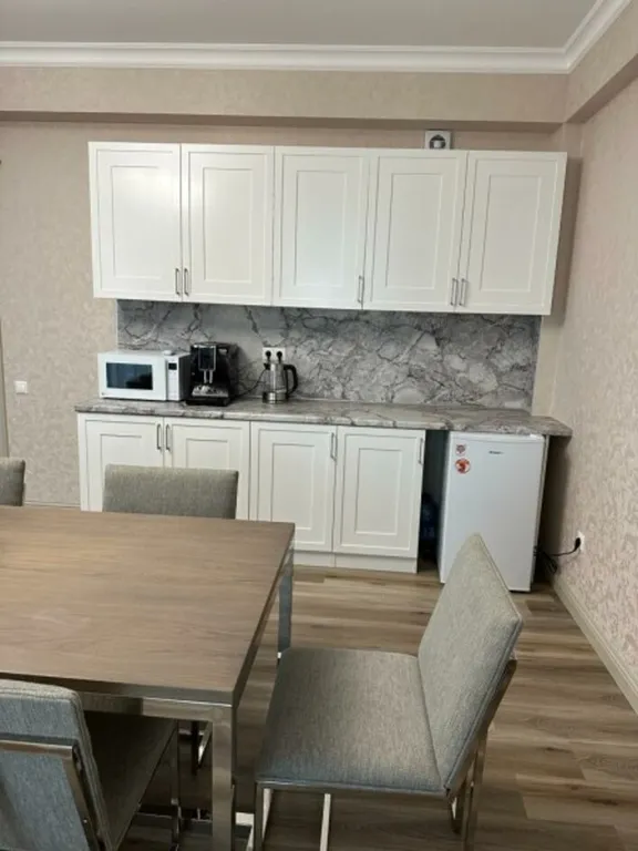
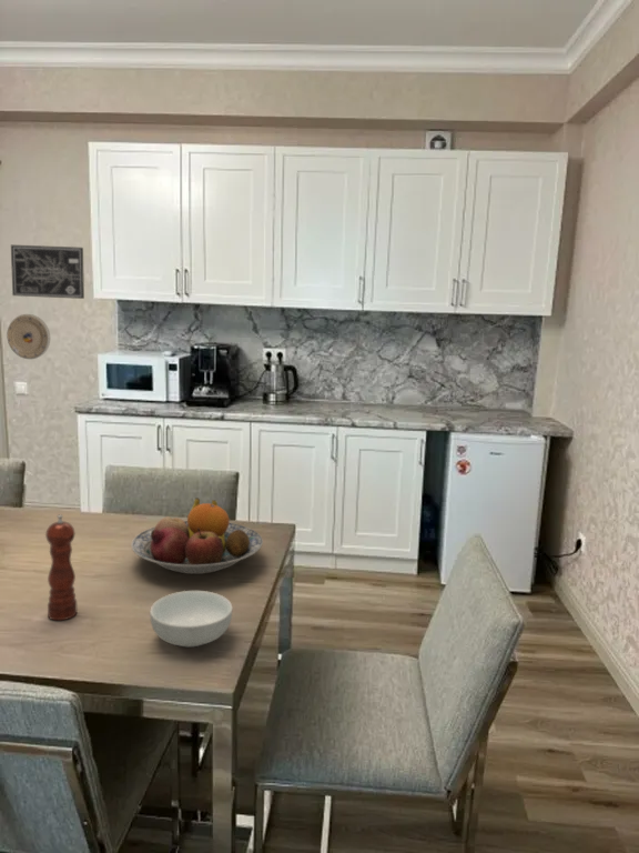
+ fruit bowl (197, 535)
+ wall art (47, 271)
+ plate (28, 337)
+ cereal bowl (191, 622)
+ pepper mill (61, 565)
